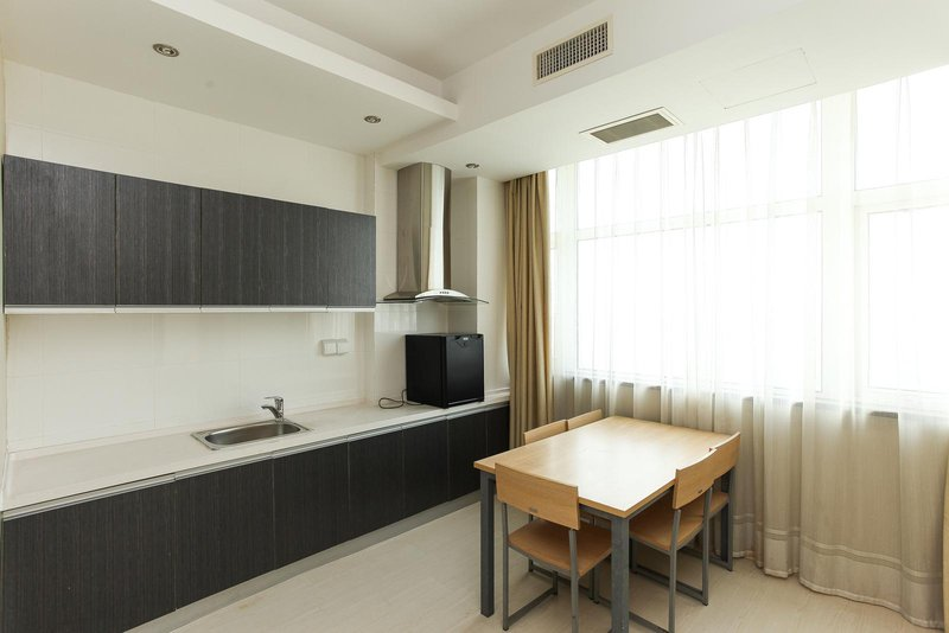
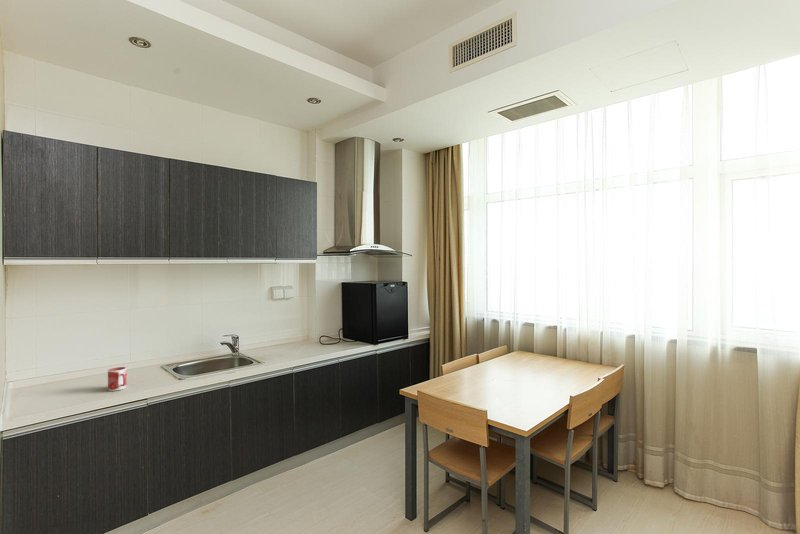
+ mug (118, 379)
